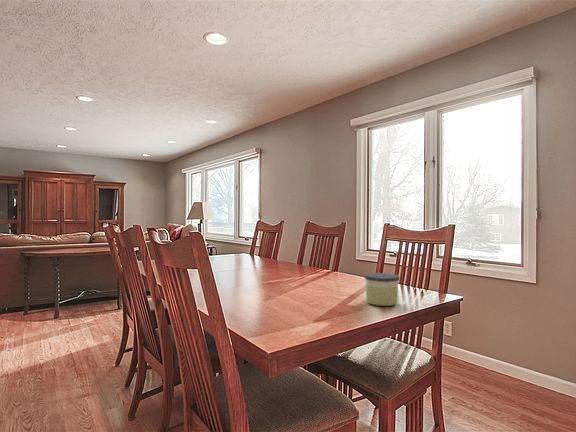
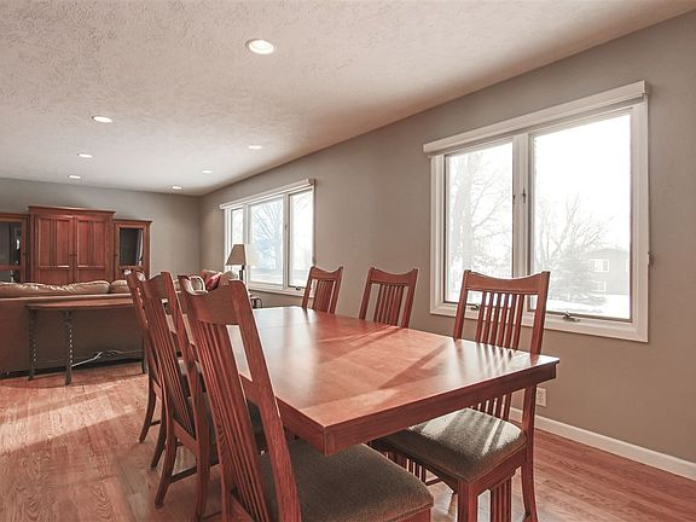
- candle (381, 289)
